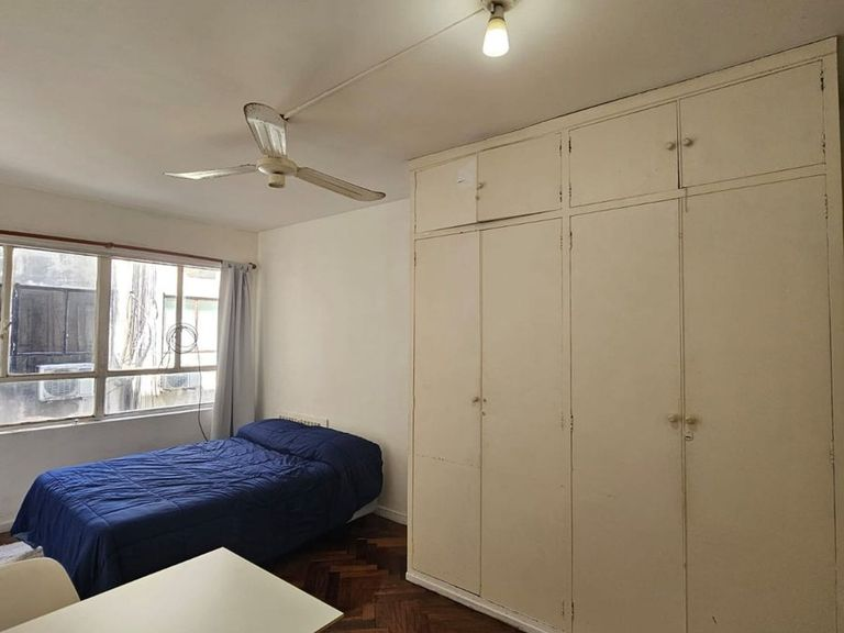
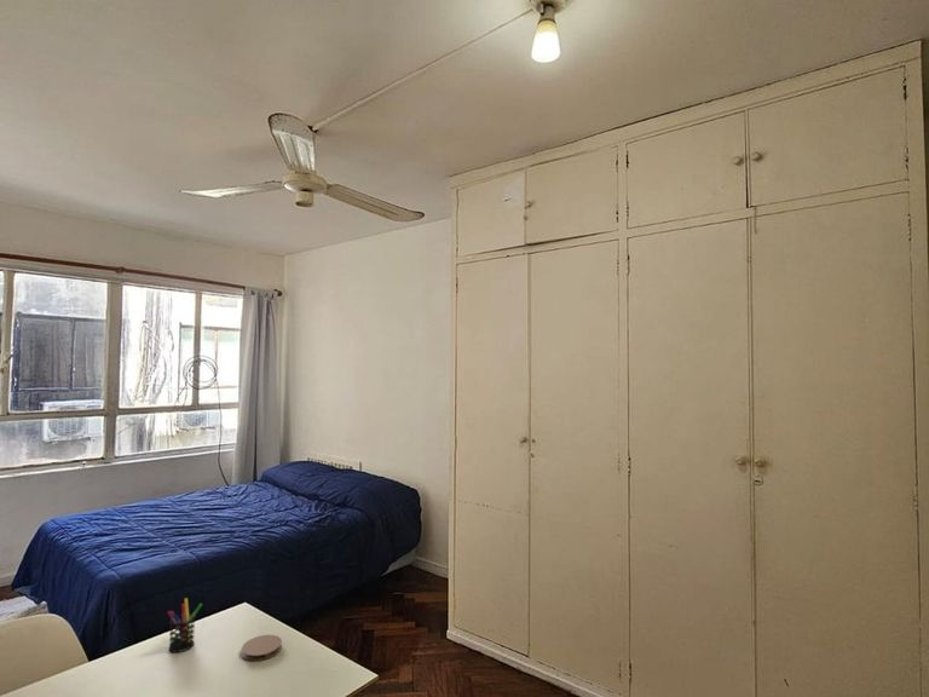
+ coaster (261, 646)
+ pen holder (185, 623)
